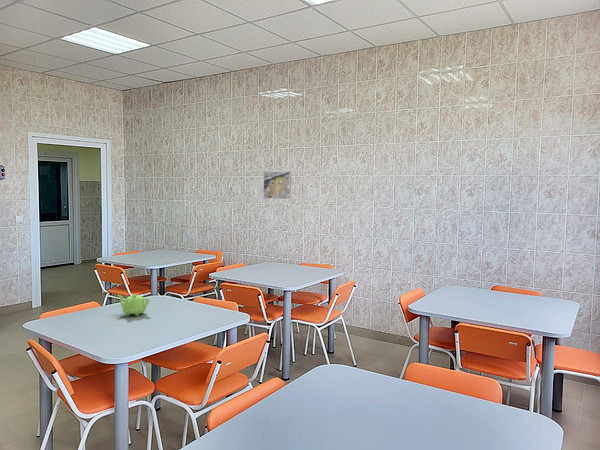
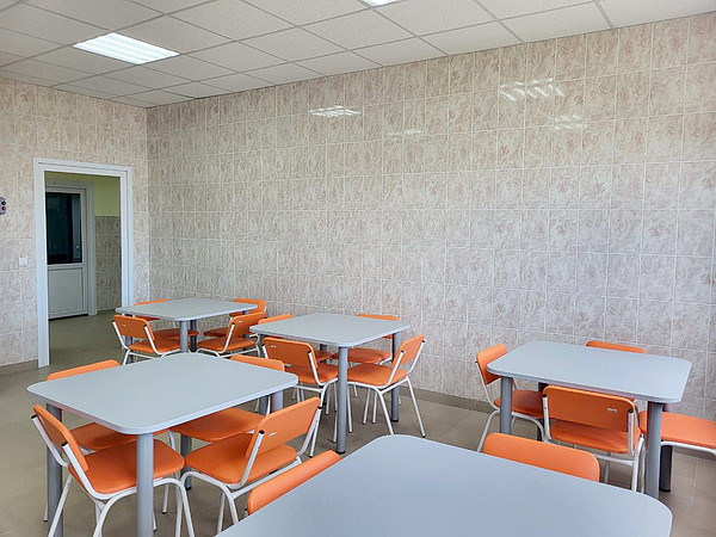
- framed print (276, 185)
- teapot (133, 304)
